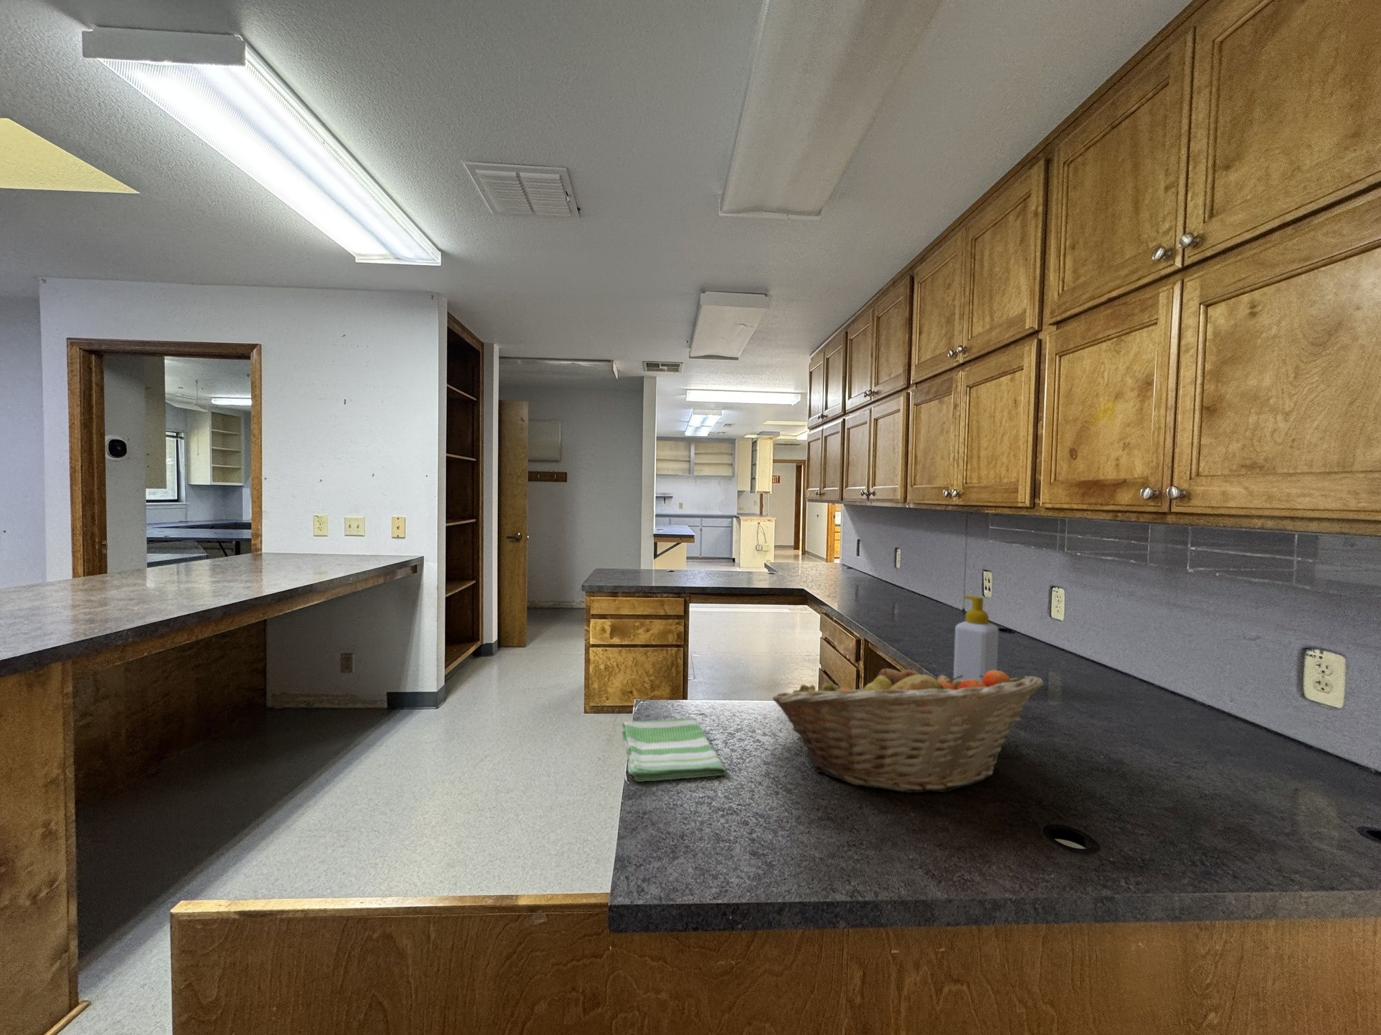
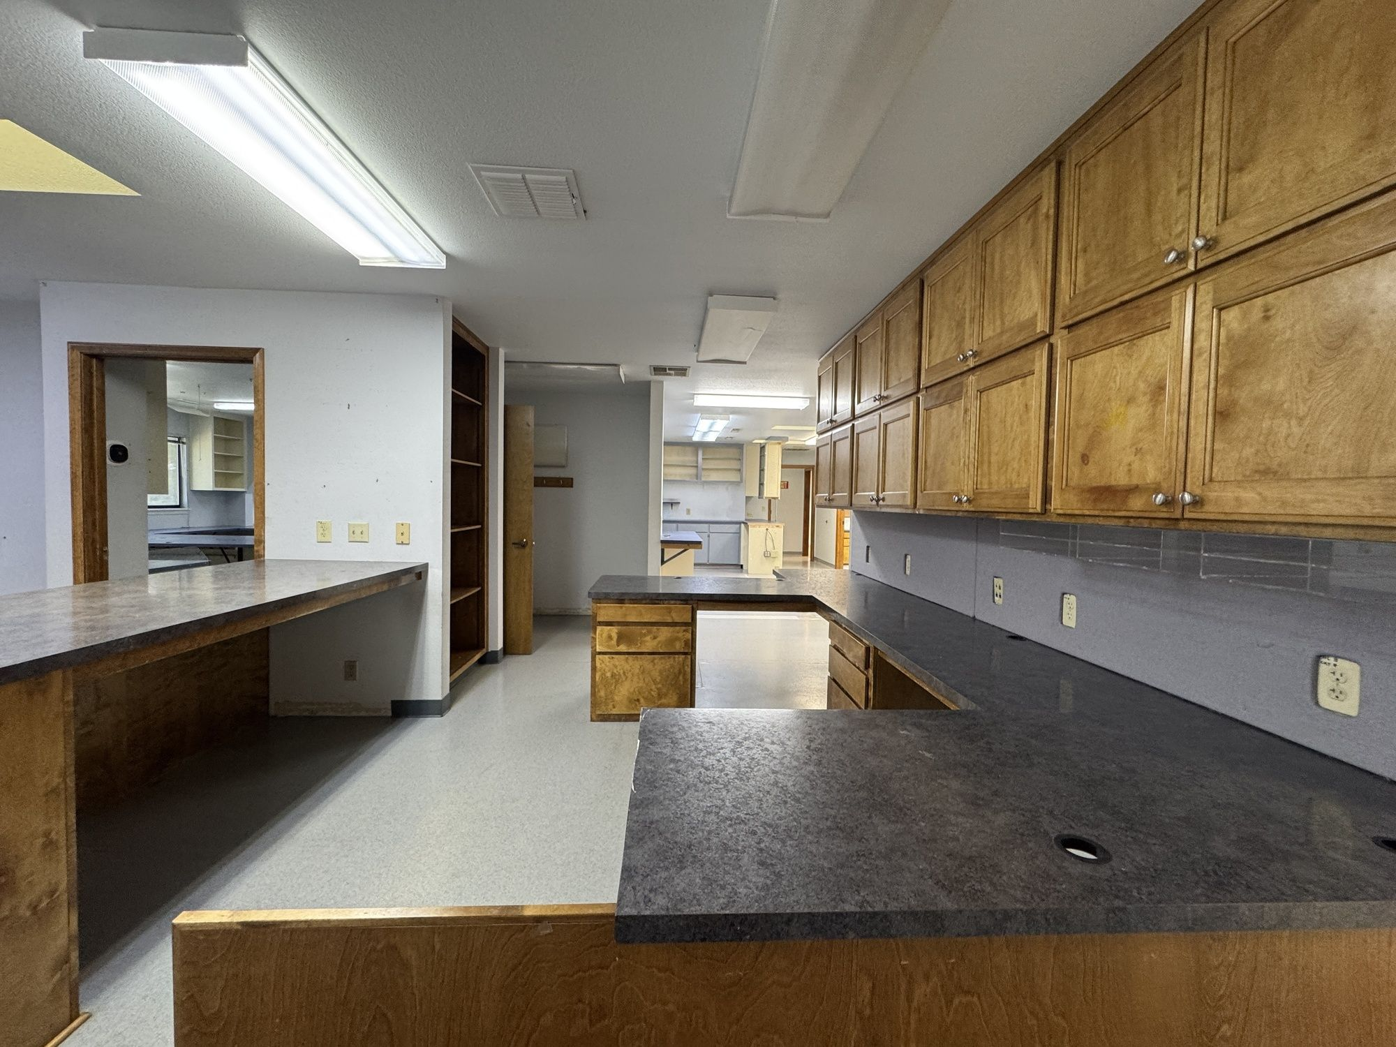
- dish towel (668, 745)
- soap bottle (975, 643)
- fruit basket (904, 710)
